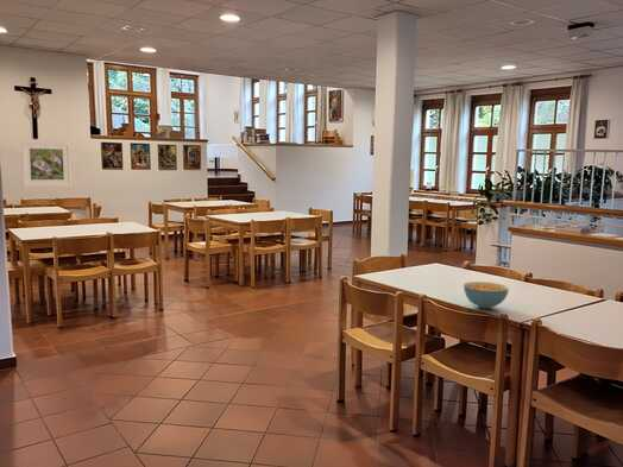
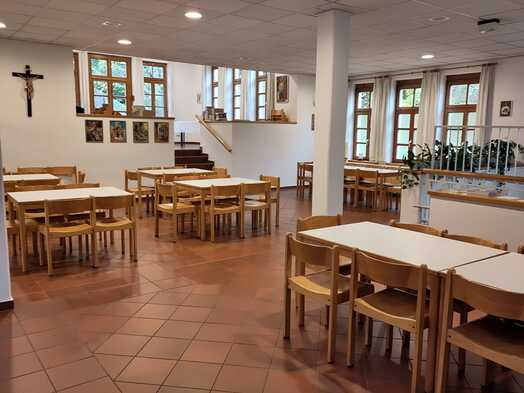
- cereal bowl (485, 296)
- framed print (46, 164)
